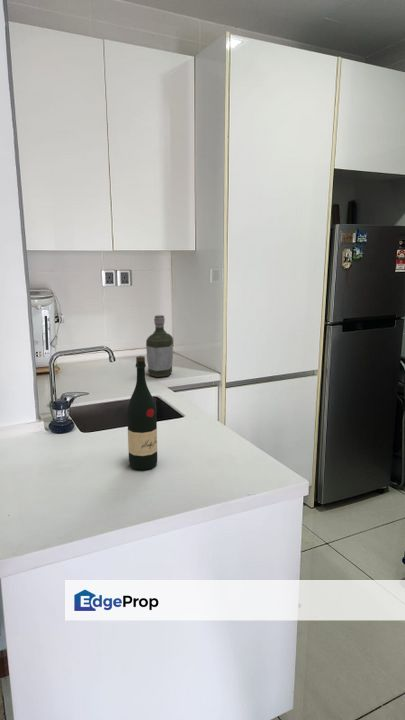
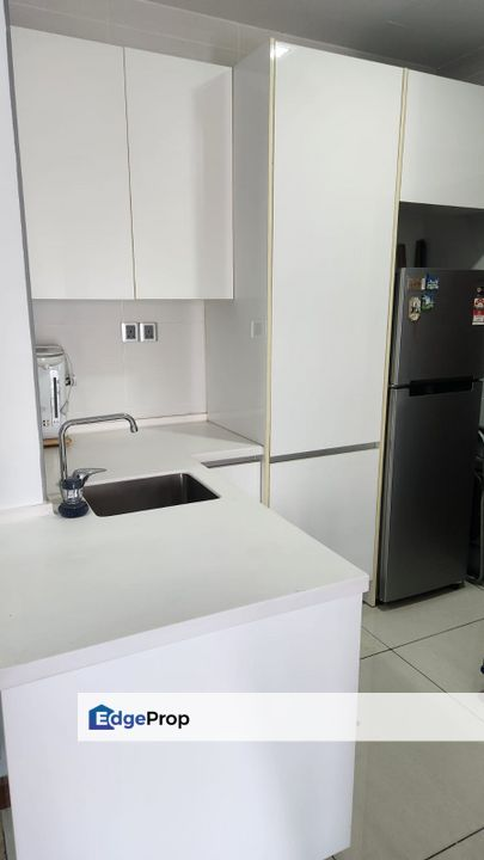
- bottle (159, 345)
- wine bottle (142, 411)
